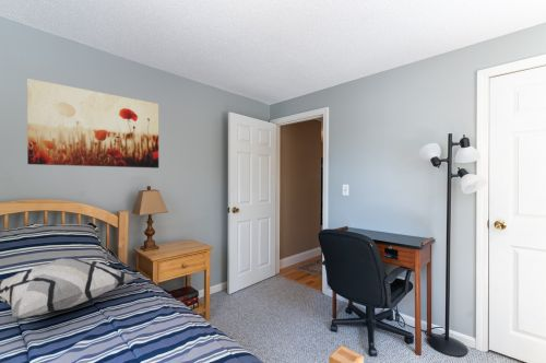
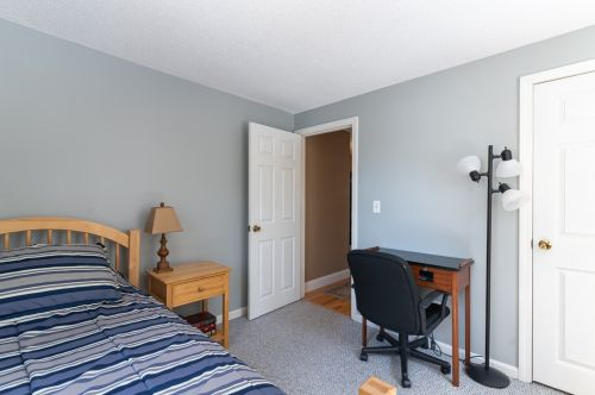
- decorative pillow (63, 283)
- wall art (102, 129)
